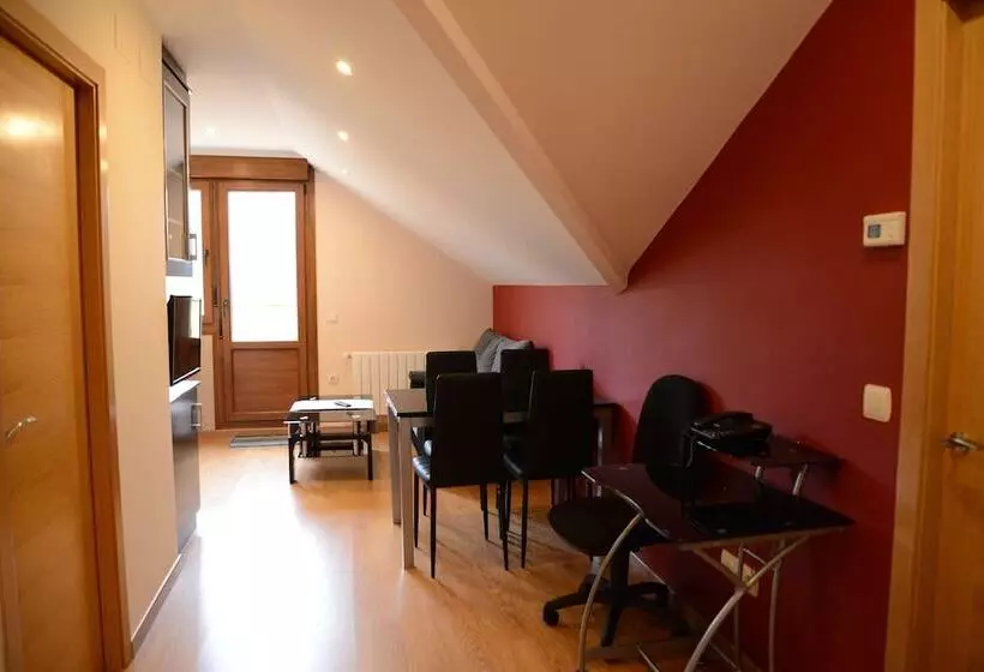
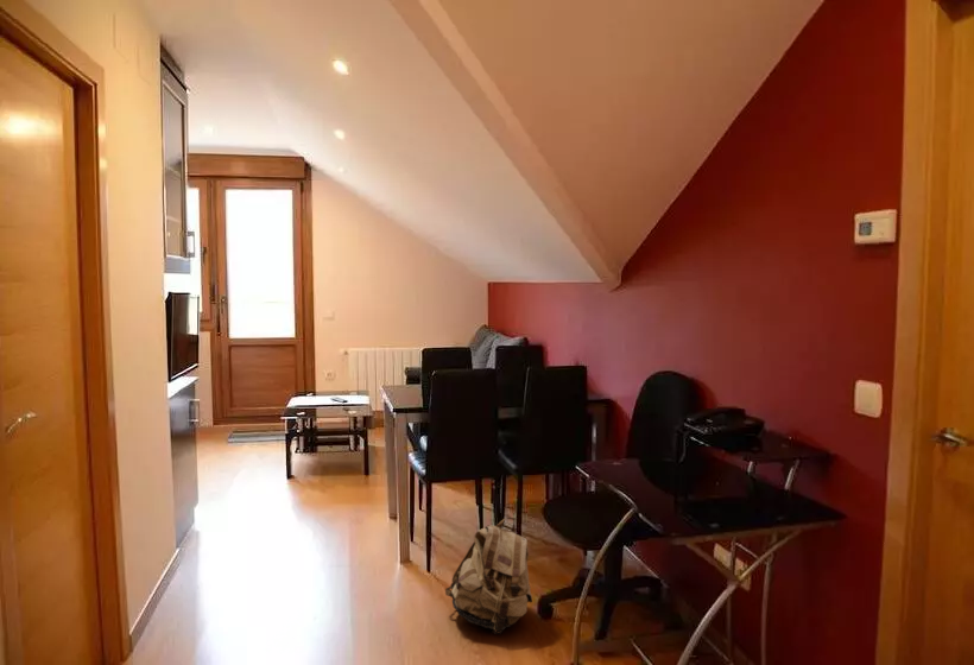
+ backpack (488, 569)
